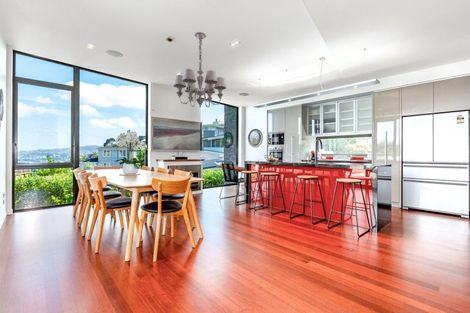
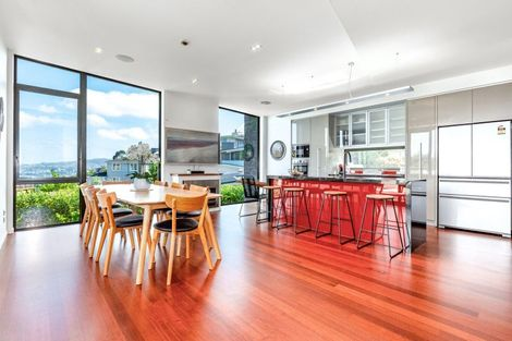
- chandelier (200, 71)
